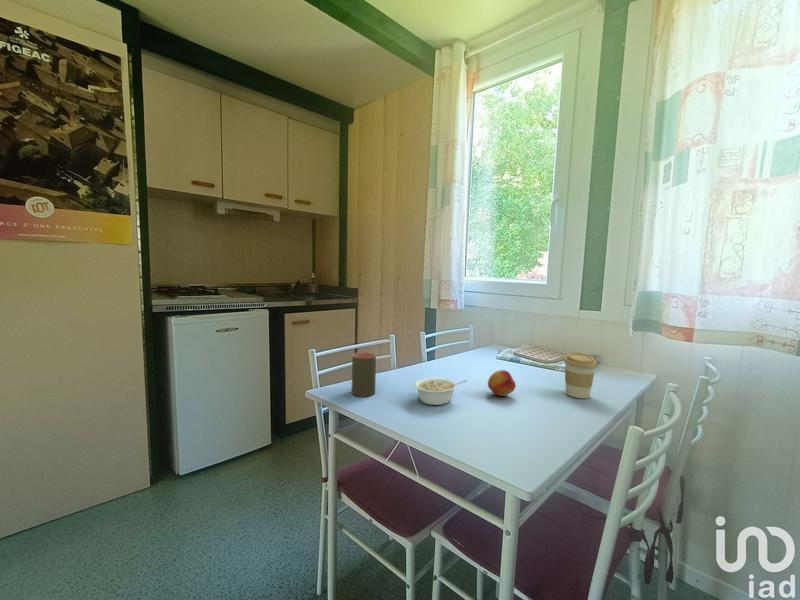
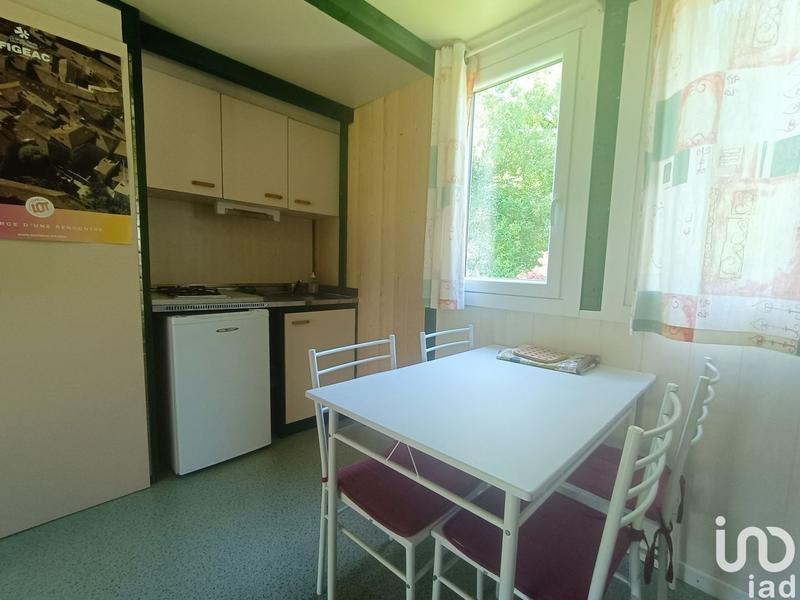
- cup (363, 373)
- fruit (501, 382)
- coffee cup (579, 374)
- legume (436, 389)
